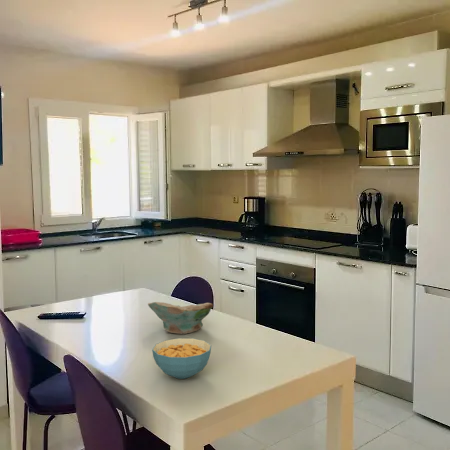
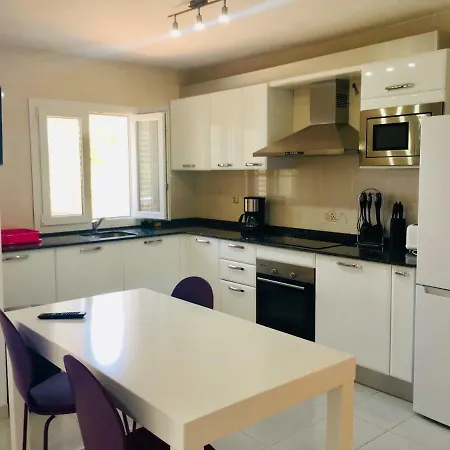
- bowl (181, 313)
- cereal bowl (182, 361)
